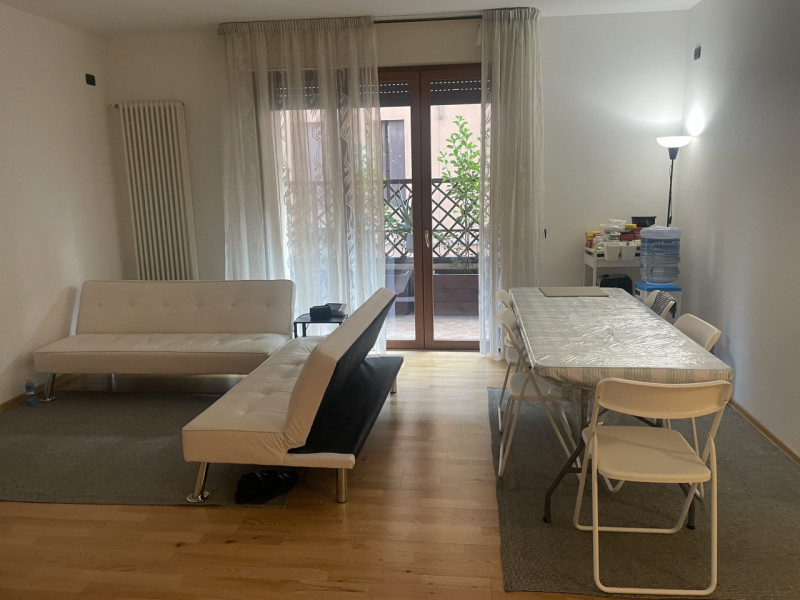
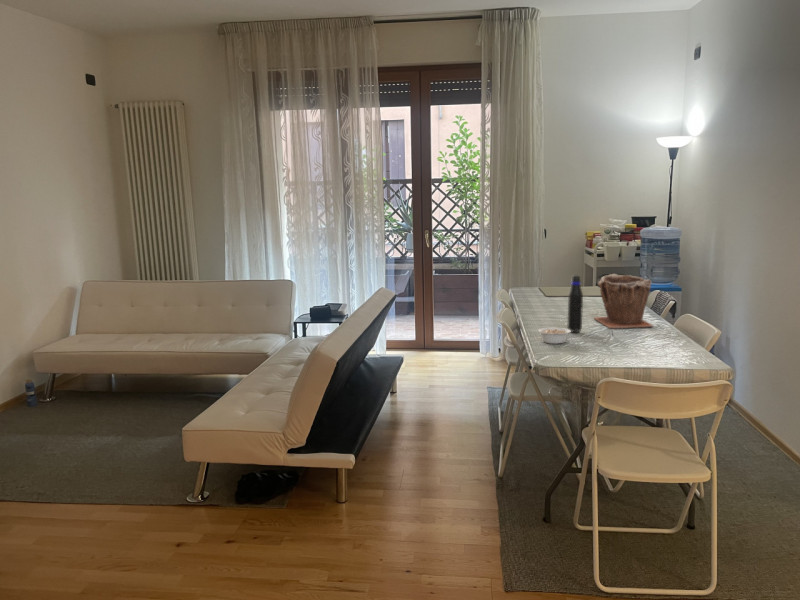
+ plant pot (623, 300)
+ legume (555, 334)
+ water bottle (575, 304)
